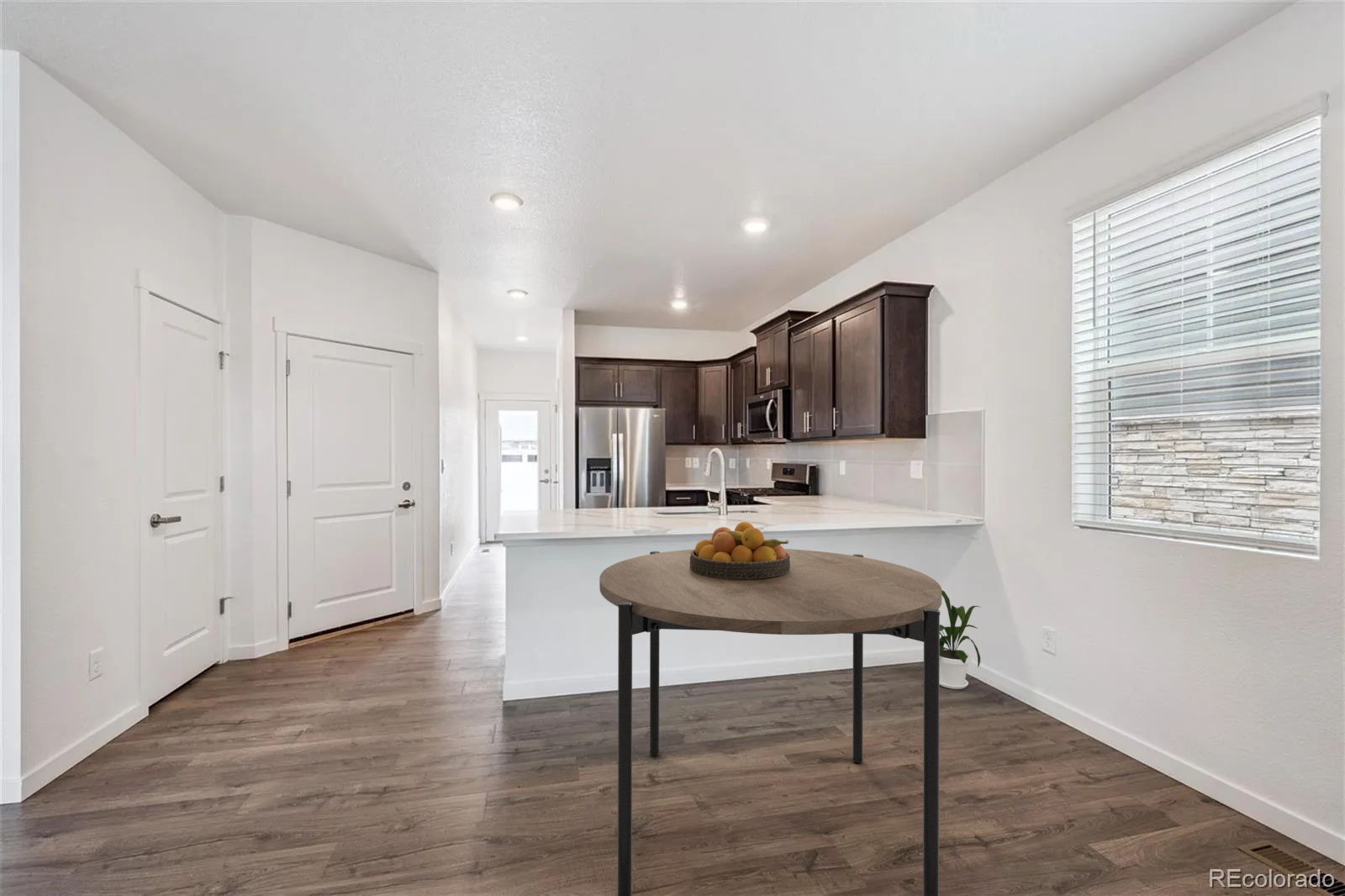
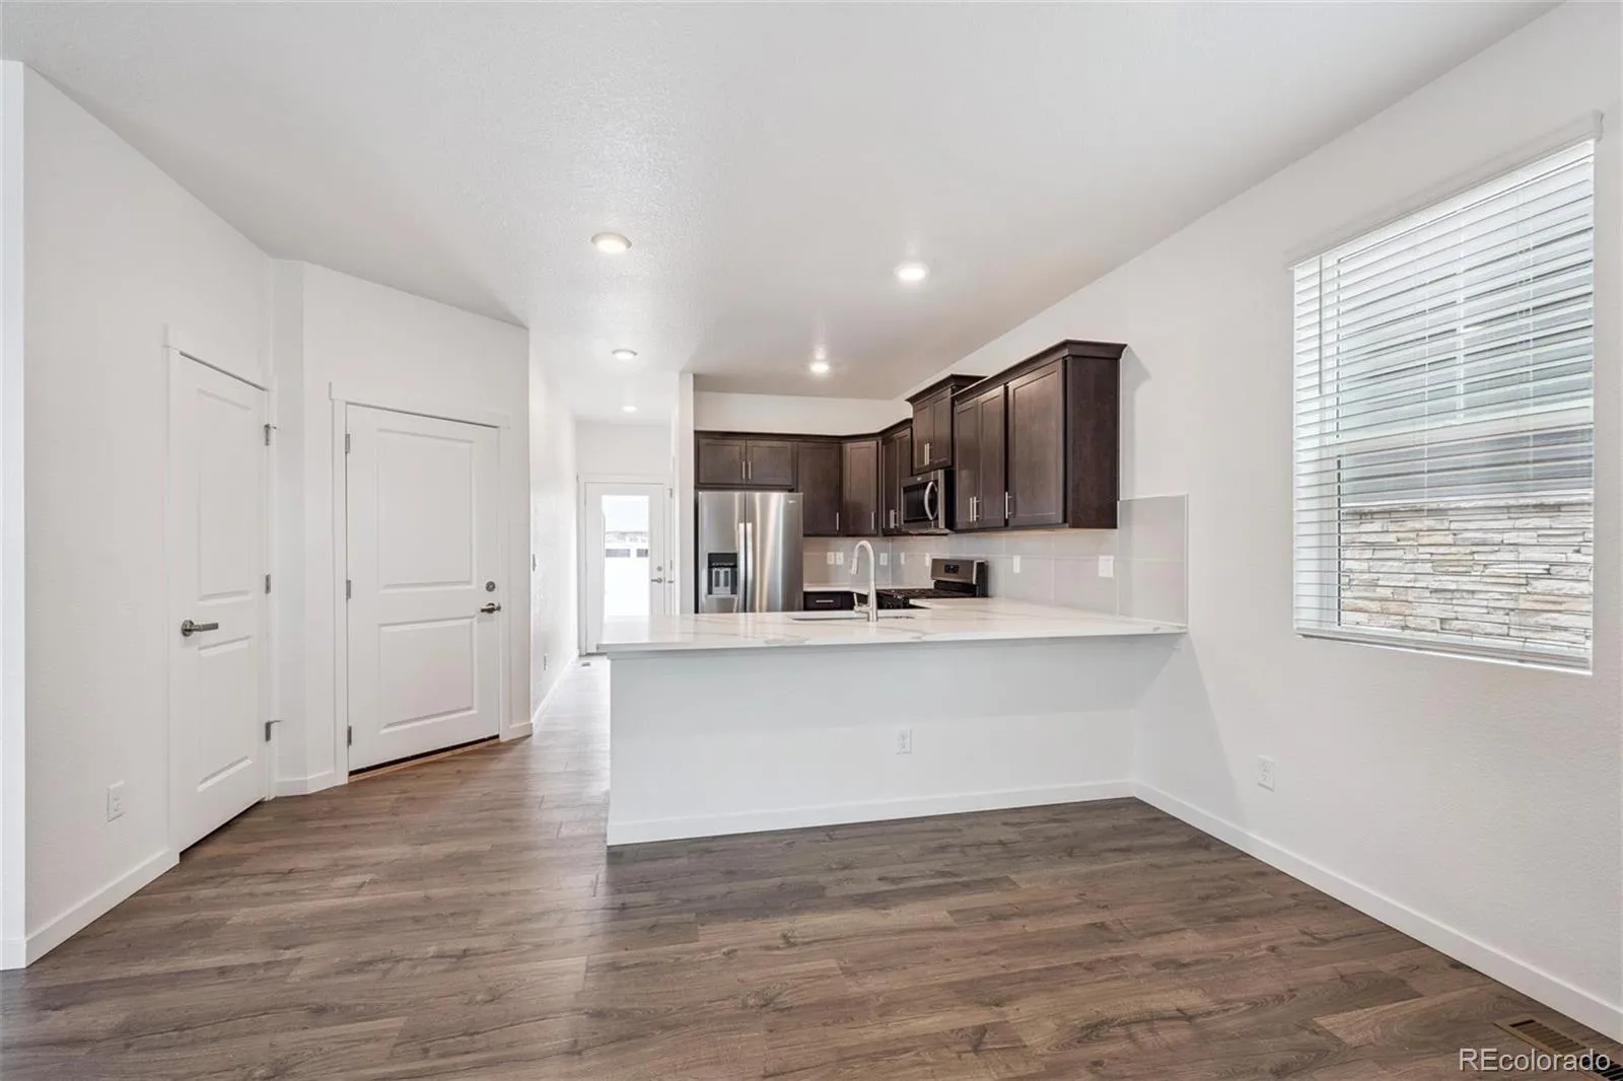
- fruit bowl (739, 546)
- house plant (948, 637)
- dining table (770, 634)
